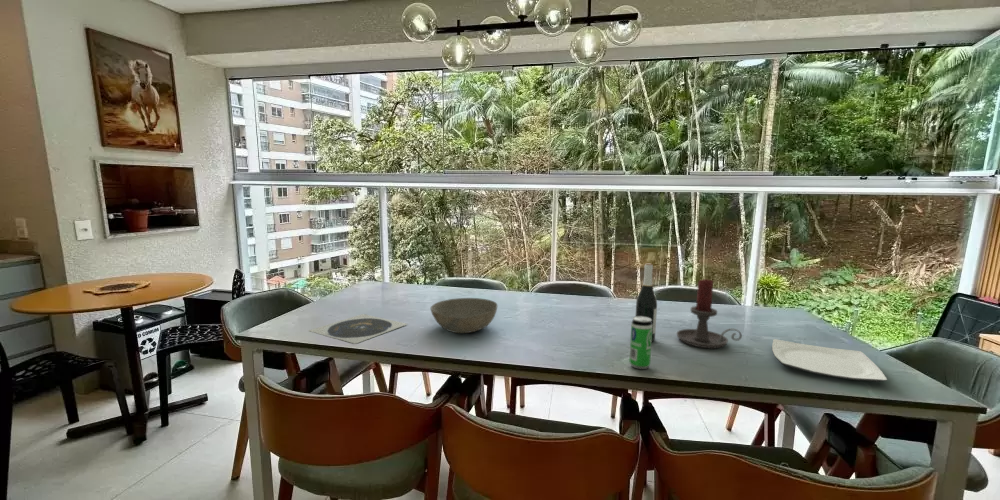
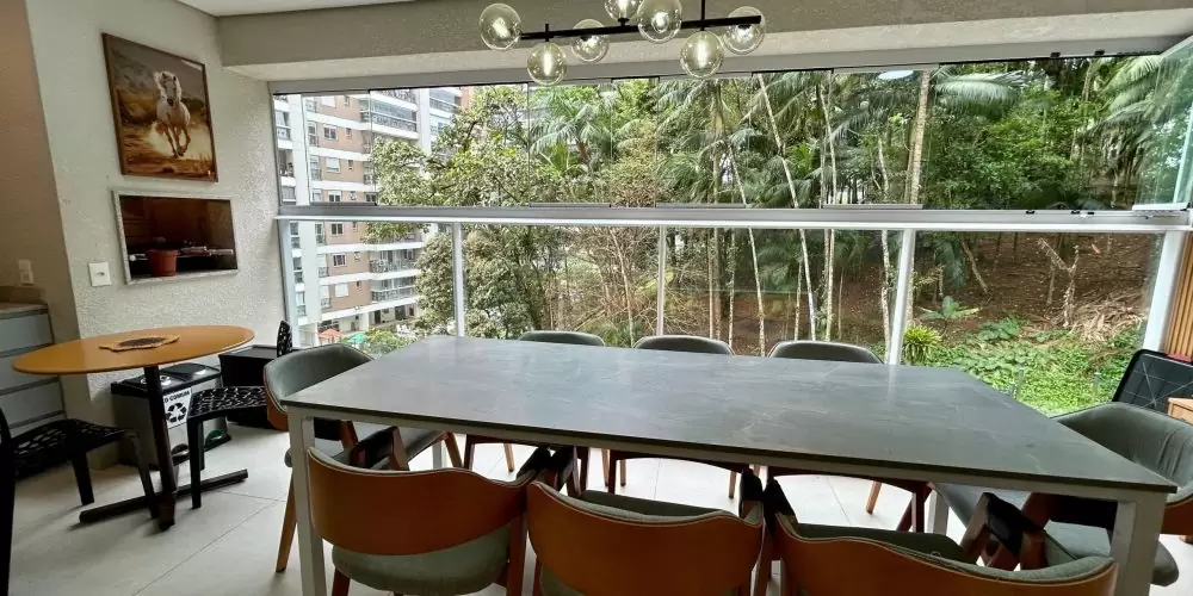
- plate (359, 327)
- bowl (464, 316)
- wine bottle (646, 301)
- beverage can (640, 342)
- plate (822, 360)
- candle holder (710, 310)
